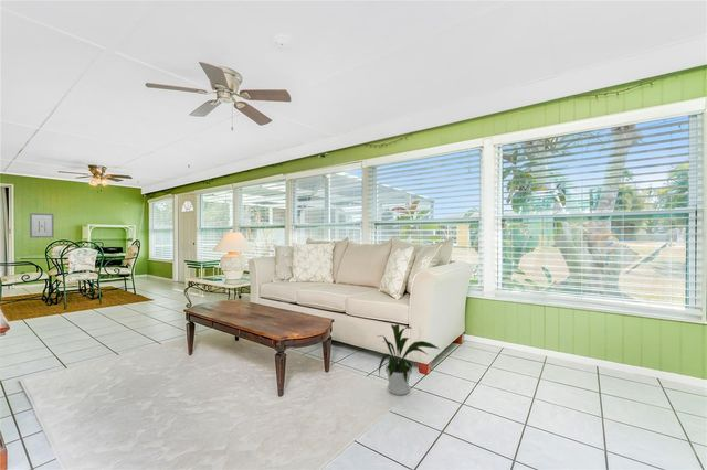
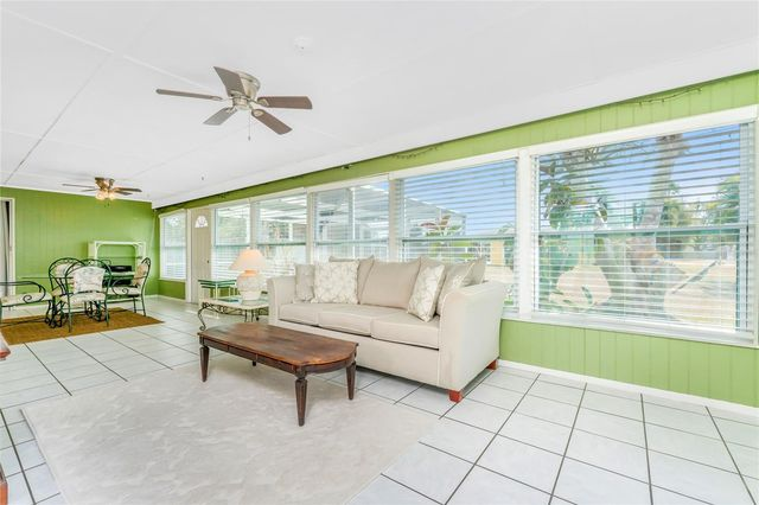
- wall art (42, 225)
- house plant (400, 354)
